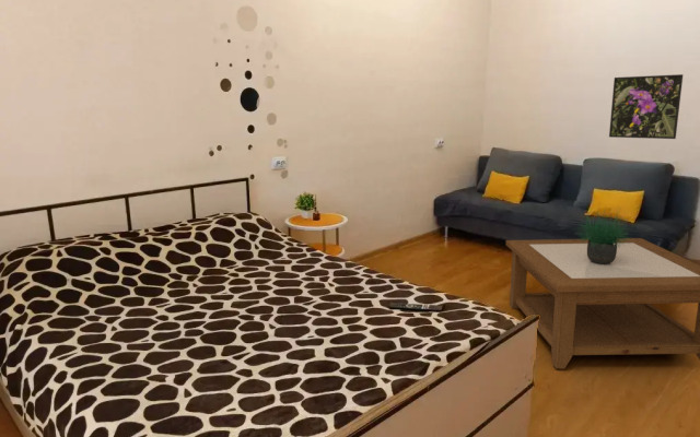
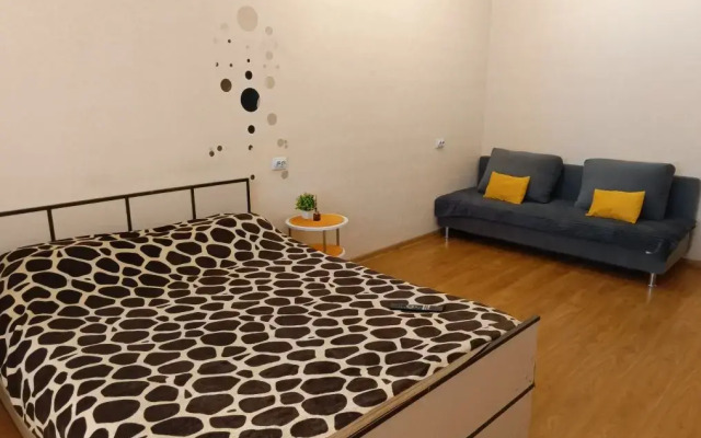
- coffee table (602, 296)
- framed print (644, 107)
- potted plant (603, 232)
